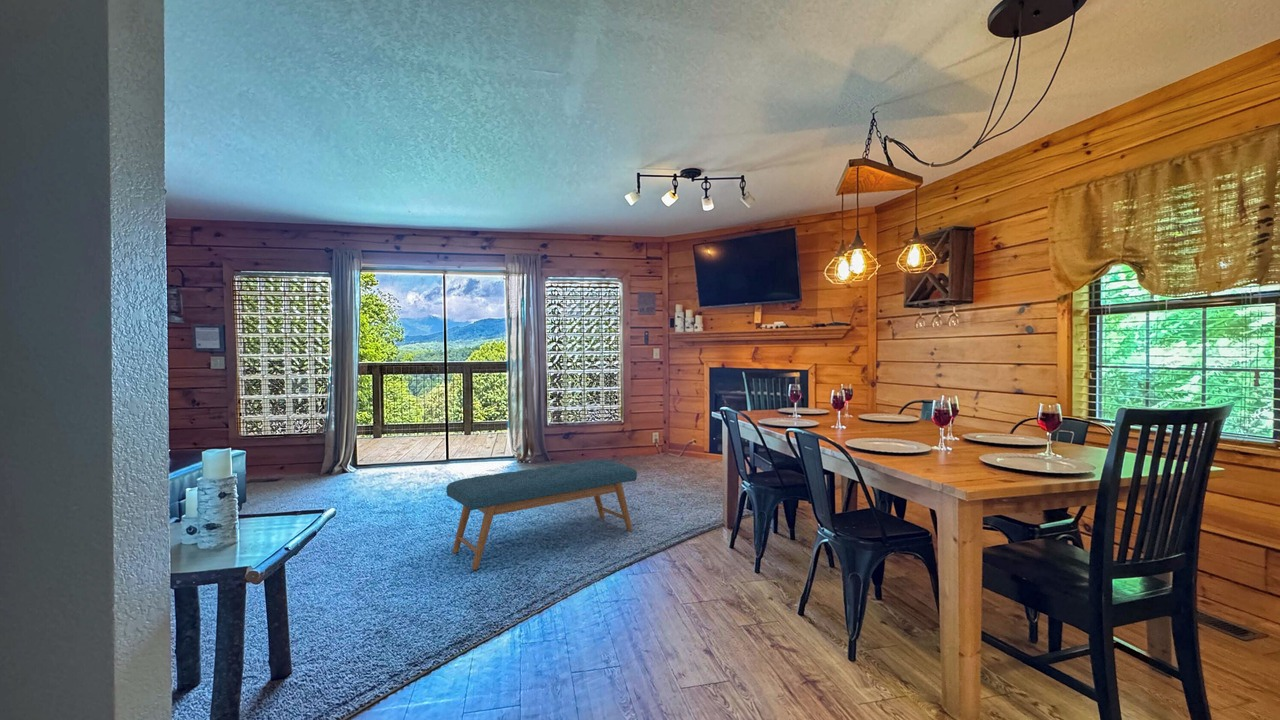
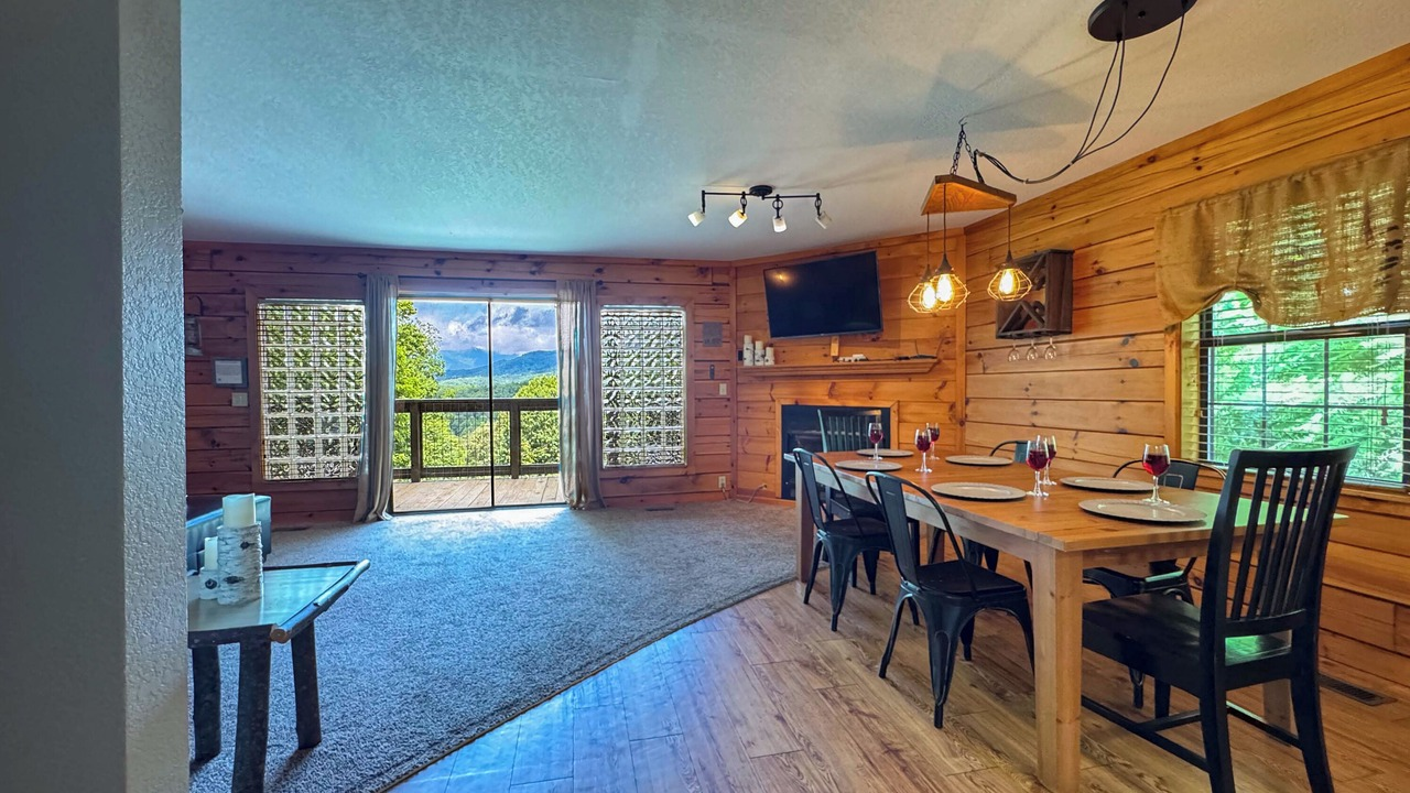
- bench (547, 504)
